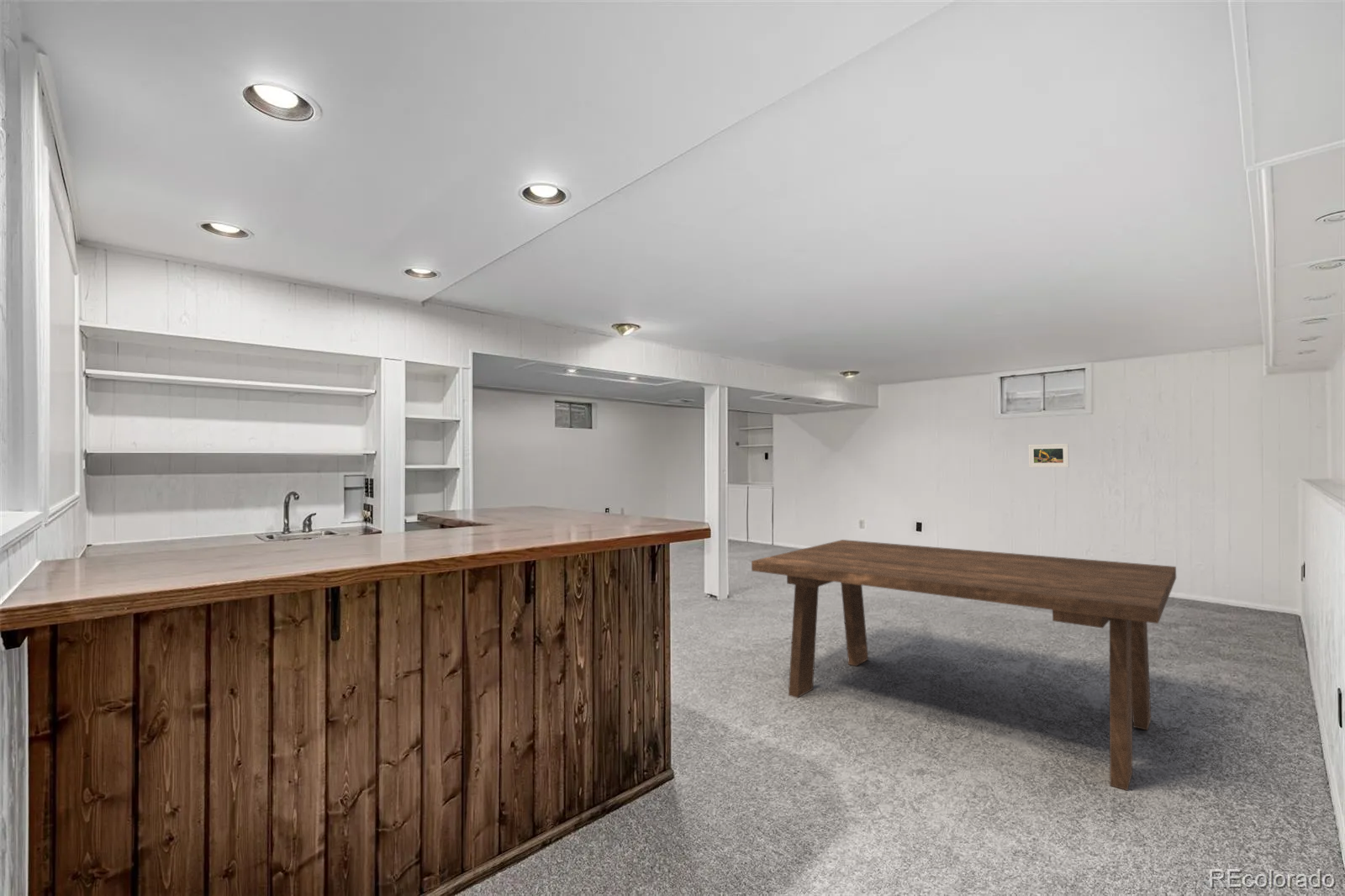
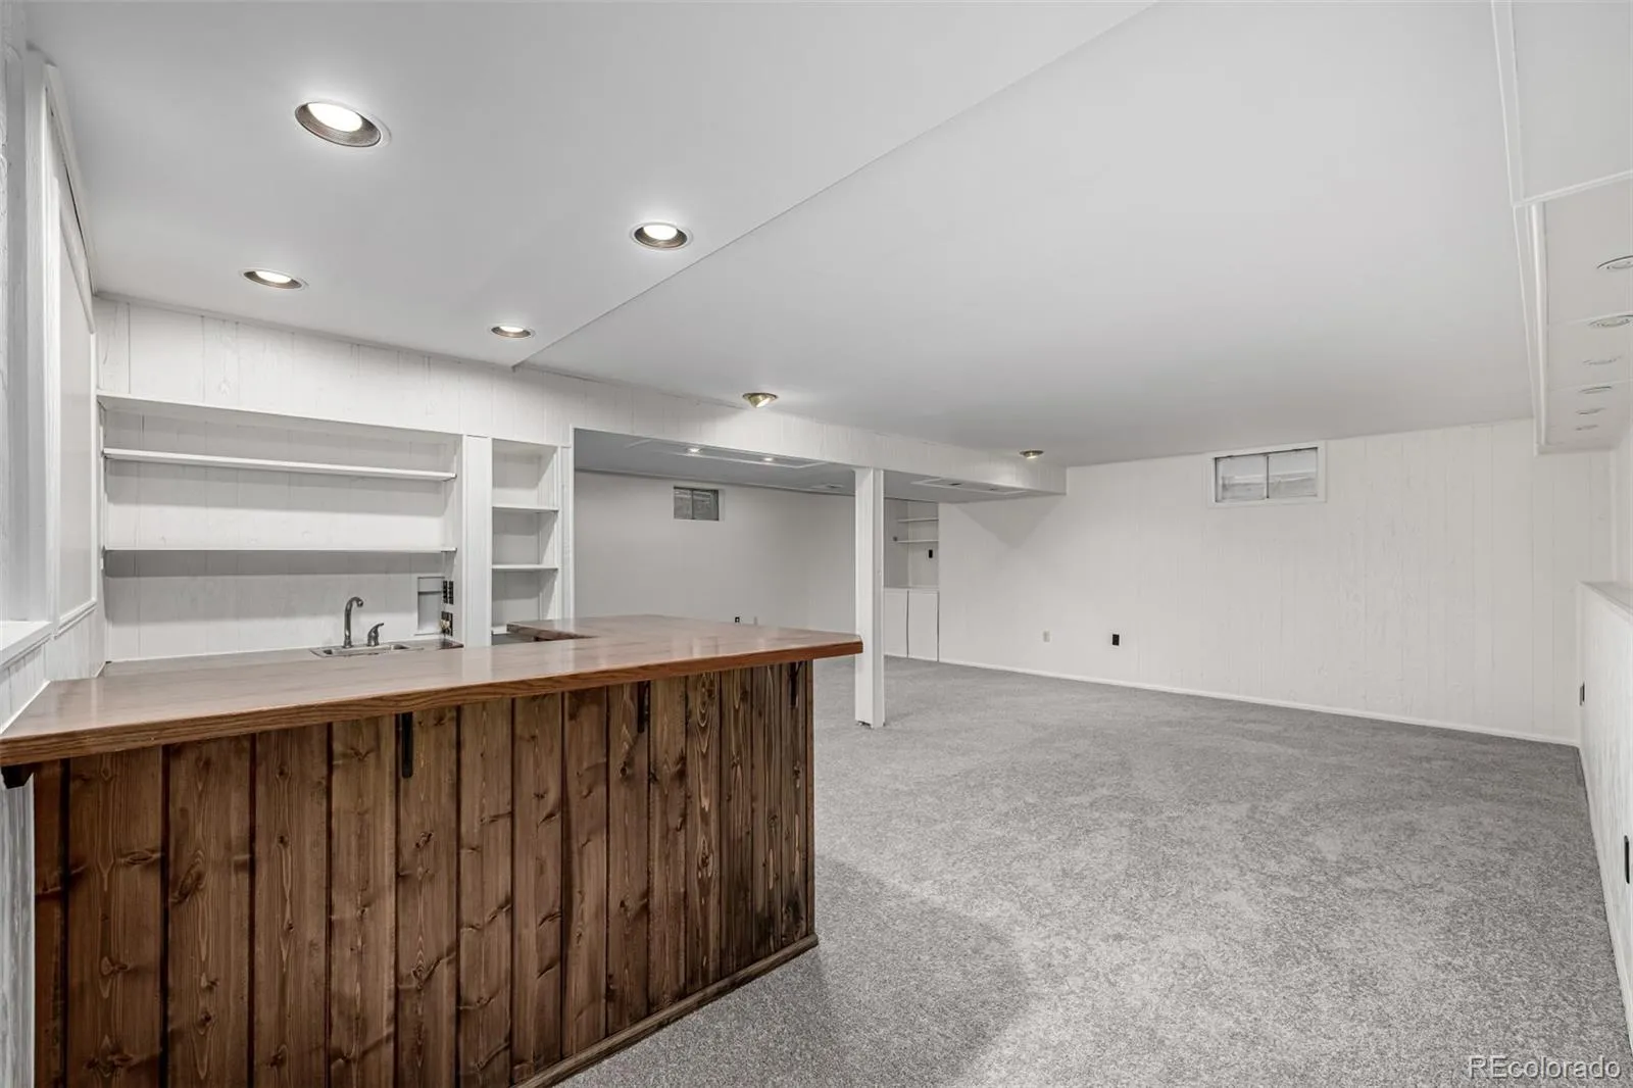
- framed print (1048, 456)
- dining table (961, 598)
